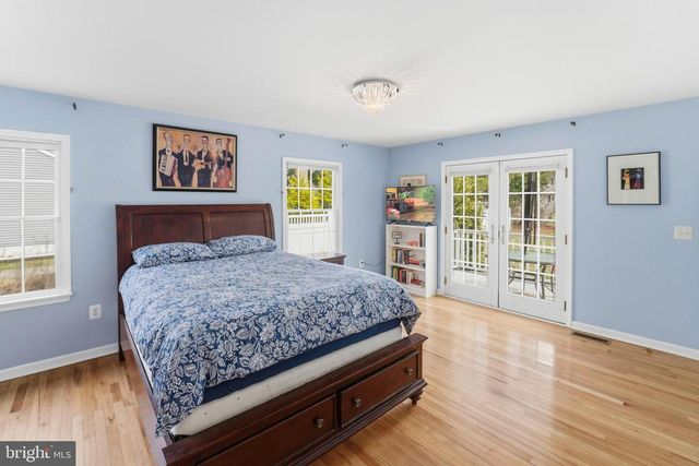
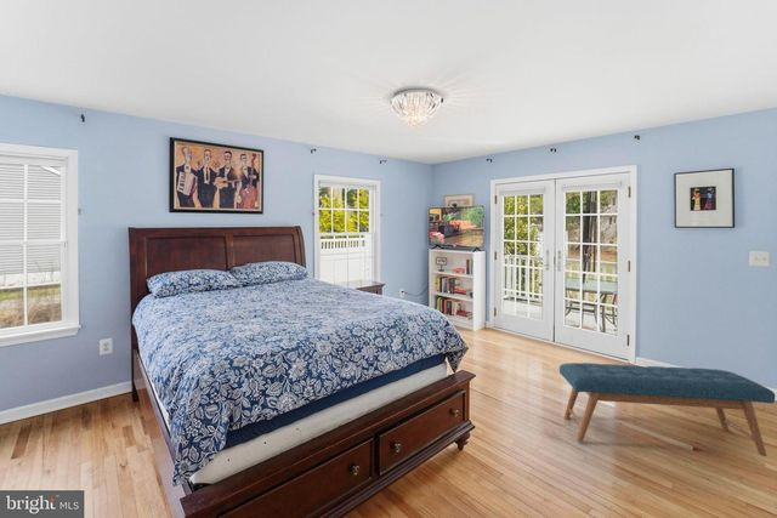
+ bench (654, 403)
